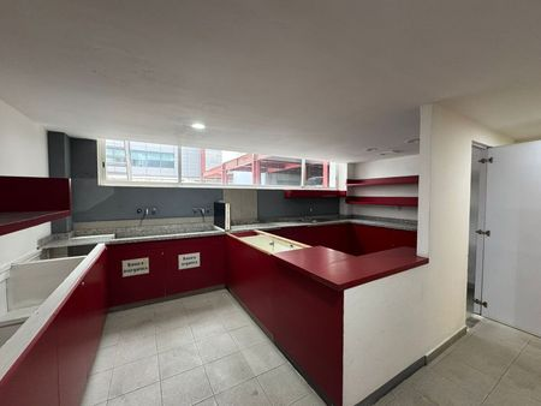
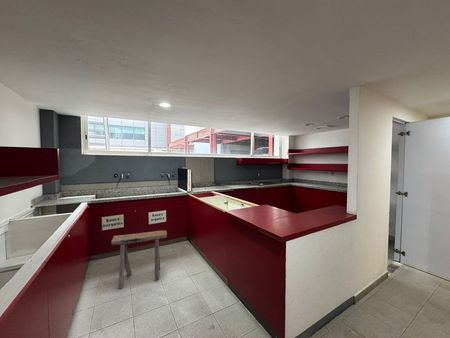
+ stool (128, 260)
